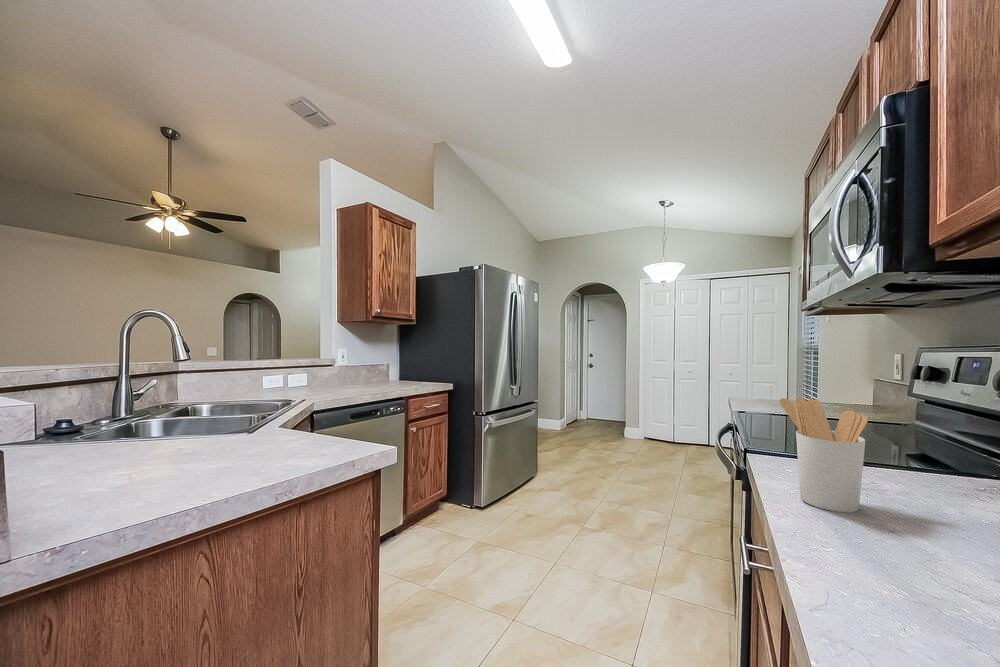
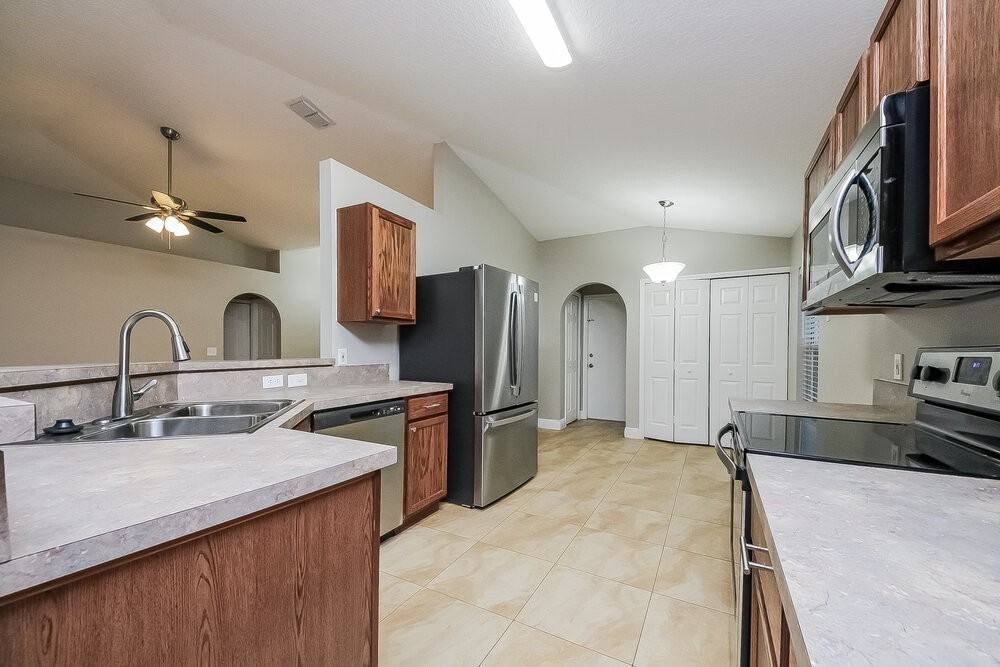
- utensil holder (818, 448)
